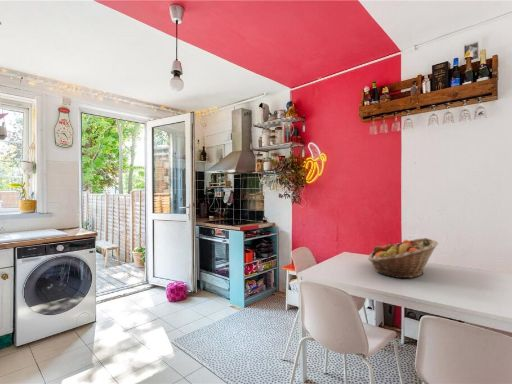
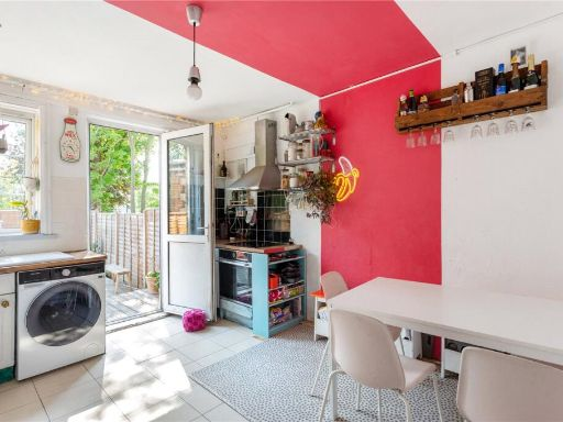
- fruit basket (401, 255)
